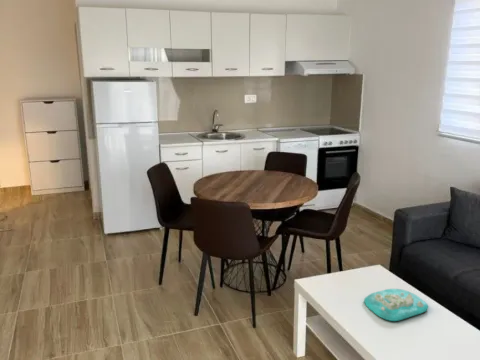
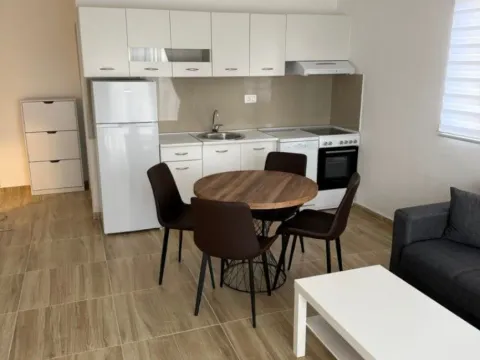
- decorative tray (395, 293)
